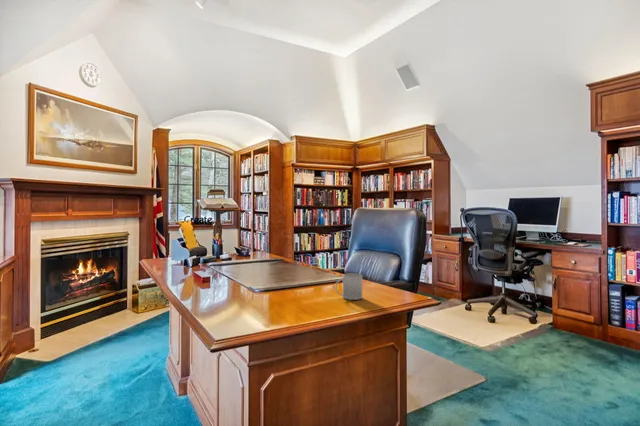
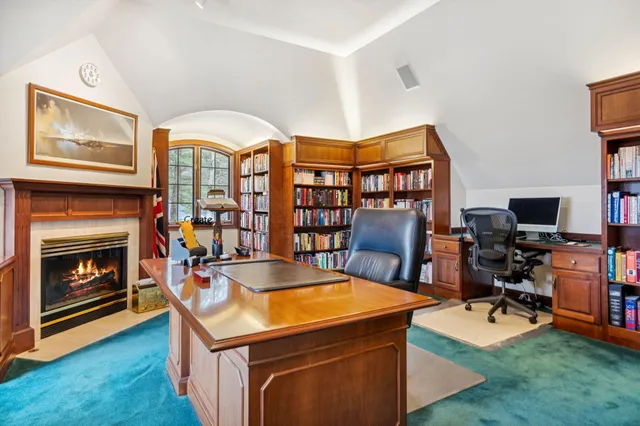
- mug (348, 286)
